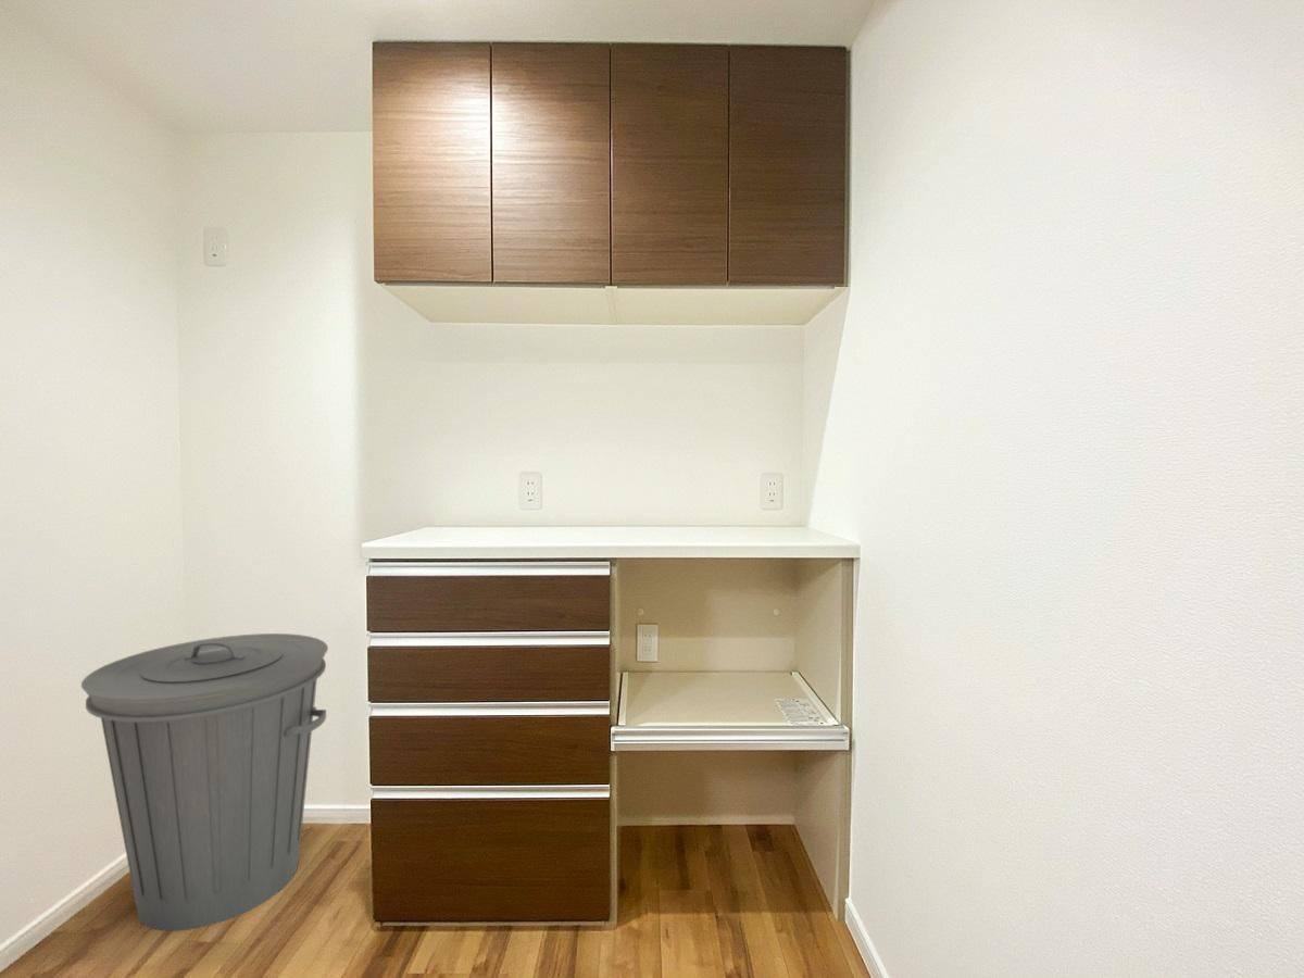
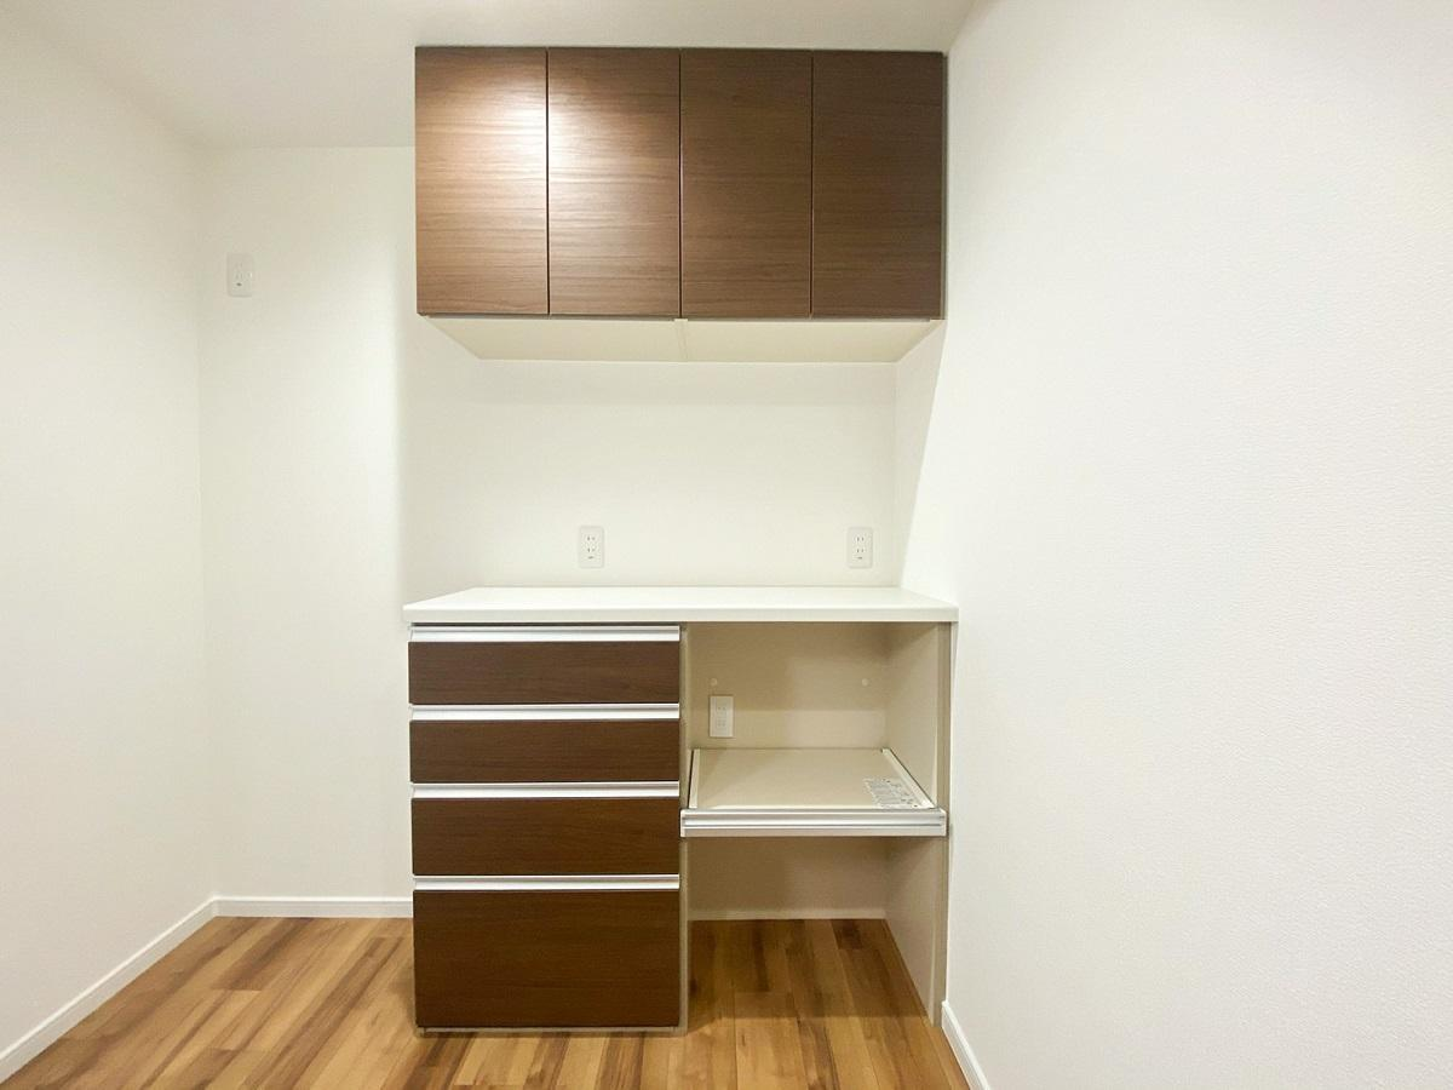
- trash can (220, 763)
